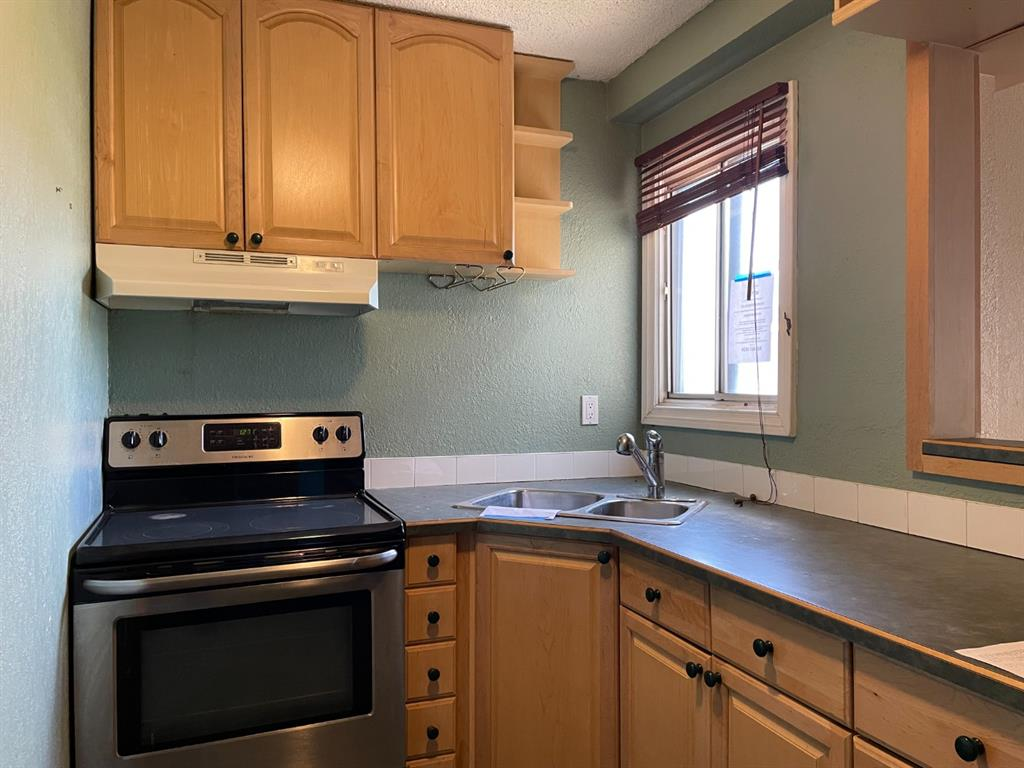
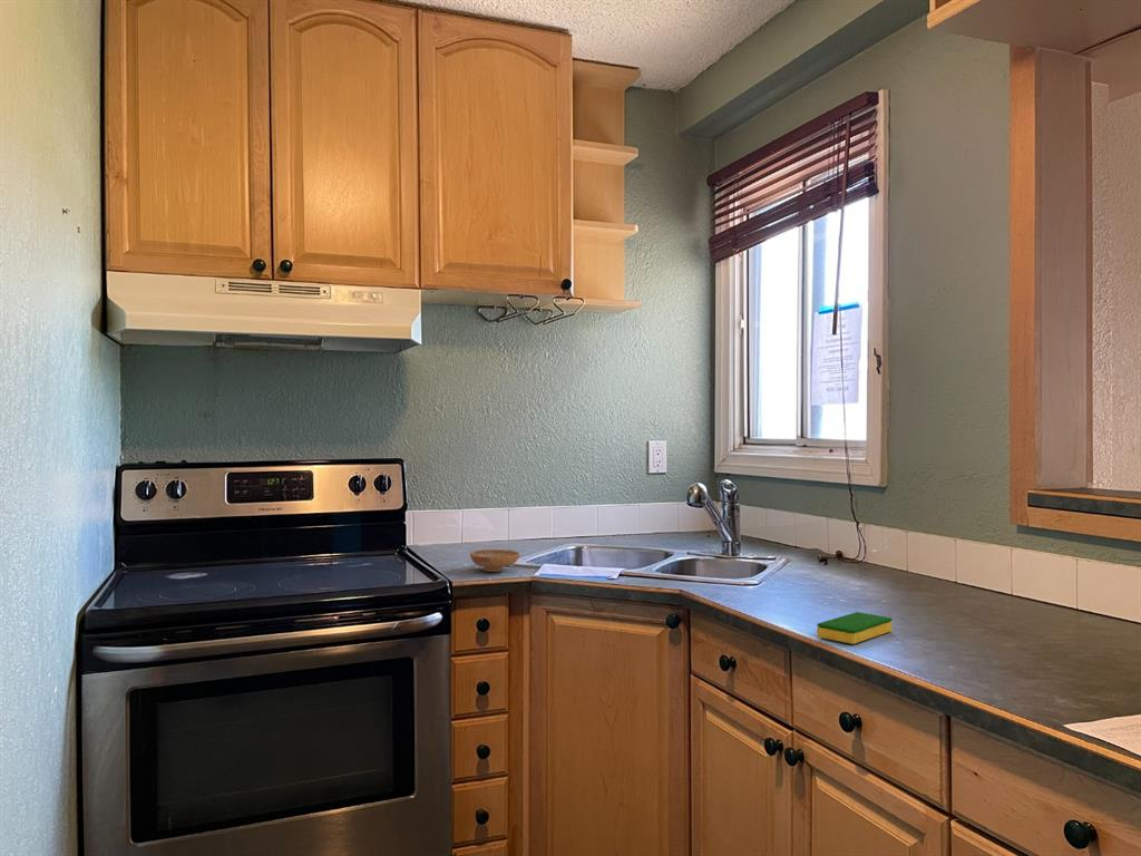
+ dish sponge (855, 626)
+ bowl (495, 561)
